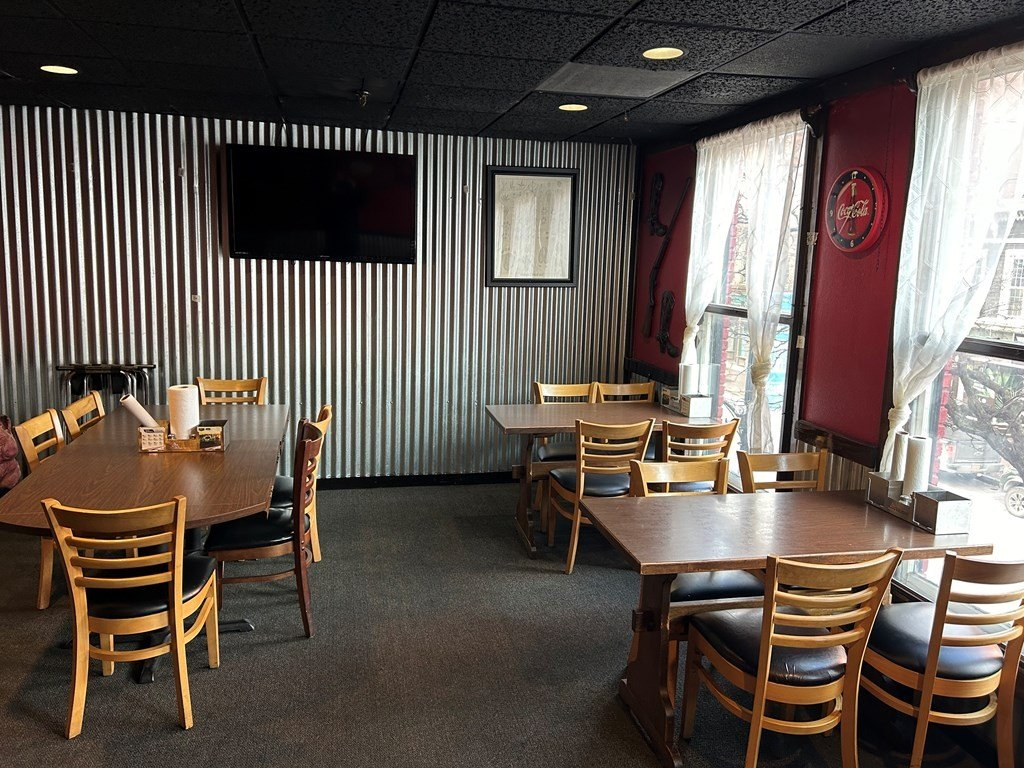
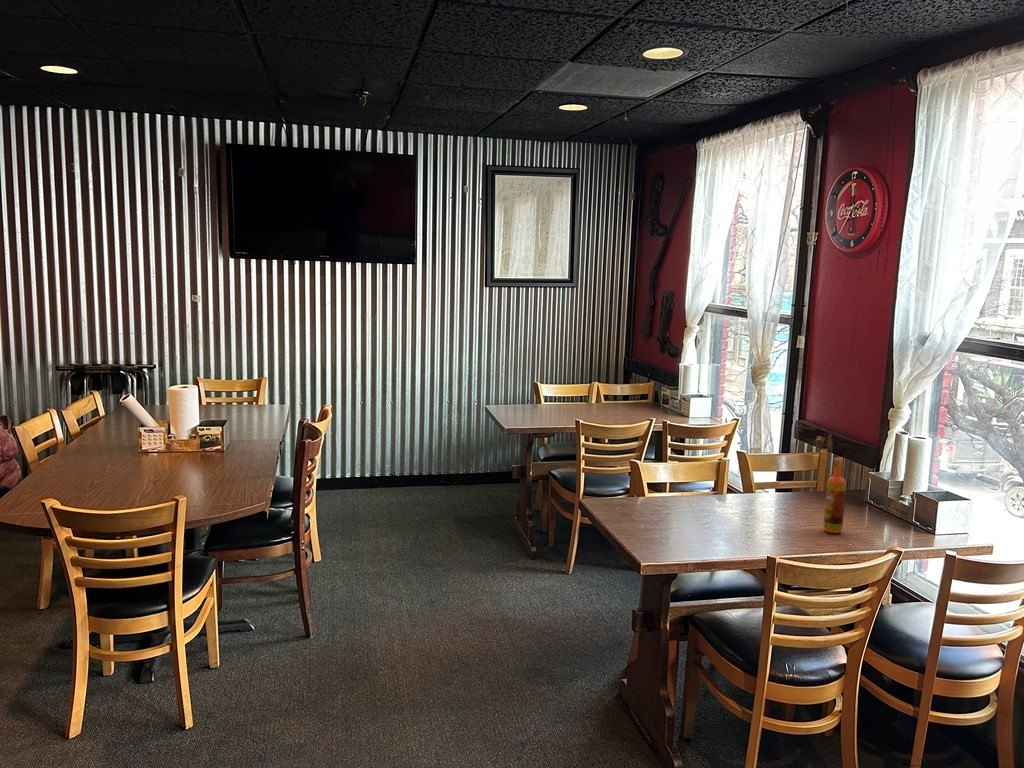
+ hot sauce (835, 495)
